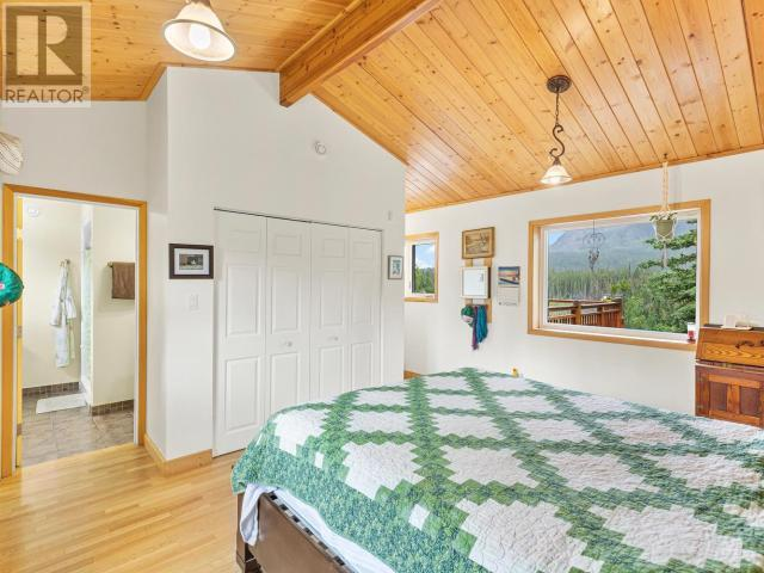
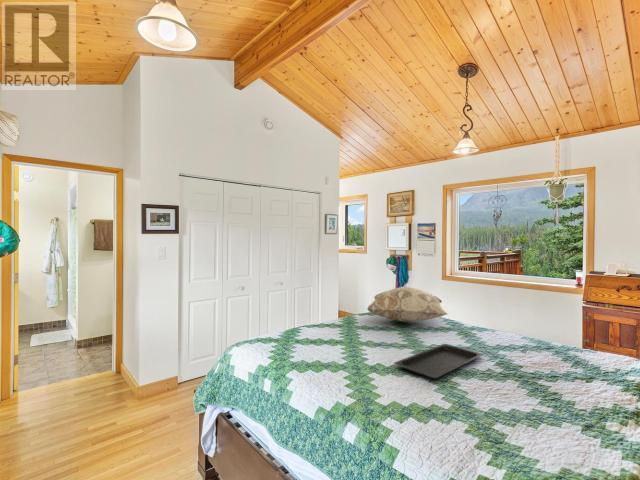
+ decorative pillow (406, 304)
+ serving tray (440, 360)
